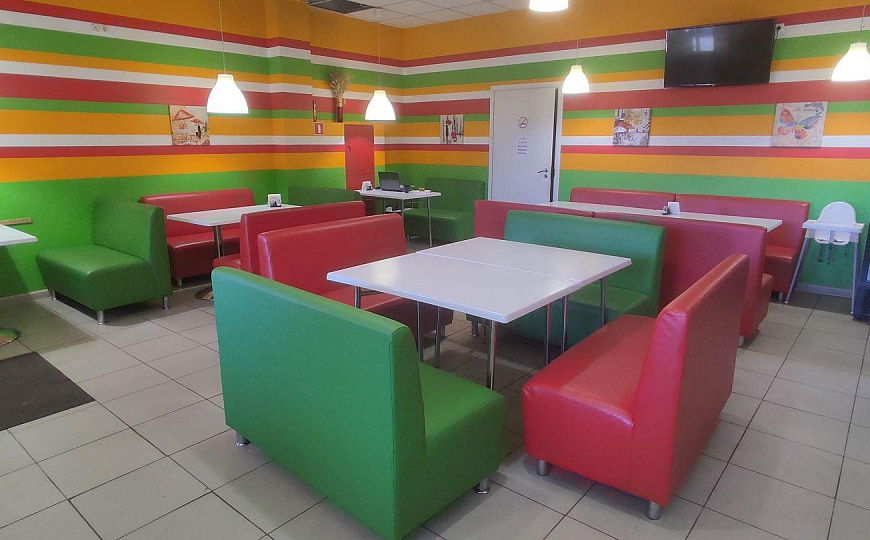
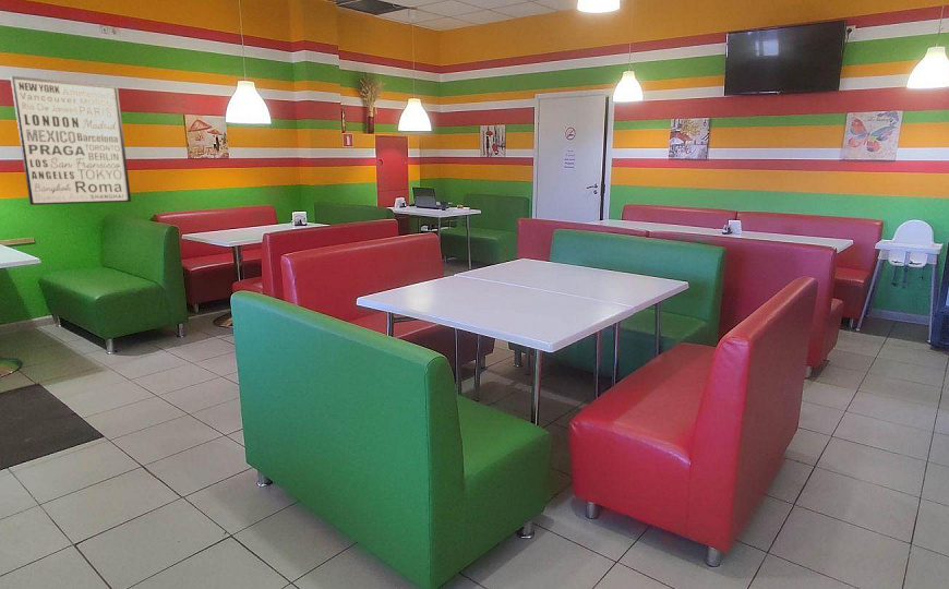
+ wall art (74, 143)
